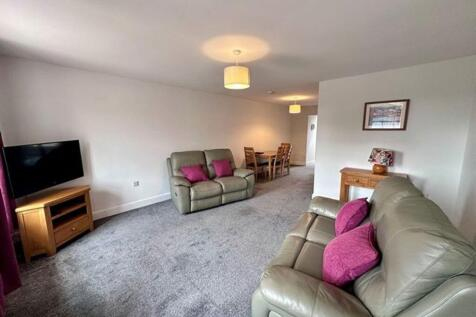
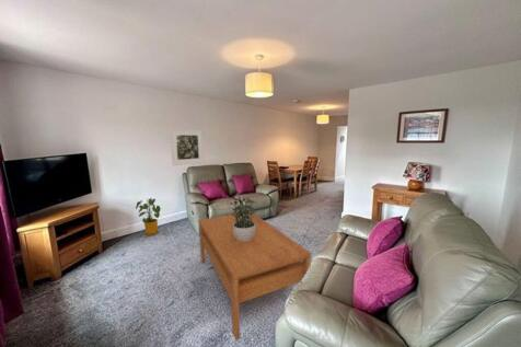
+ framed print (187, 147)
+ coffee table (245, 257)
+ house plant (149, 217)
+ potted plant (242, 217)
